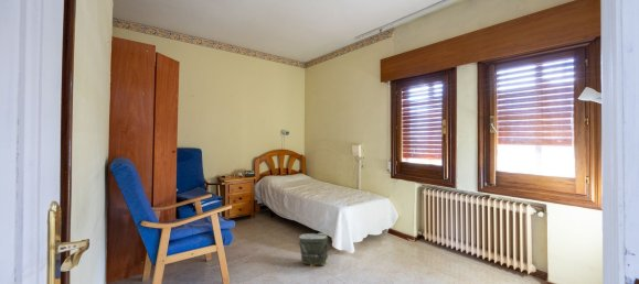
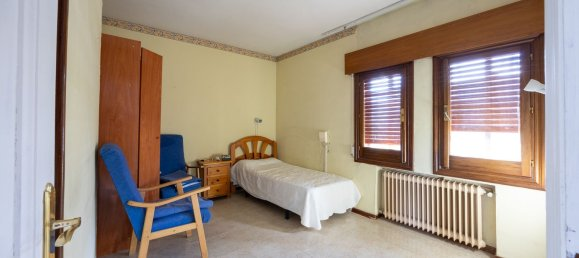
- bag (313, 249)
